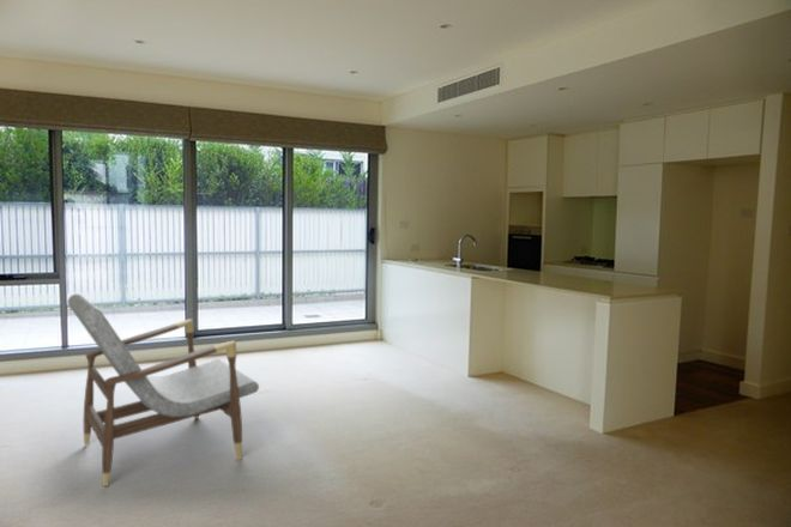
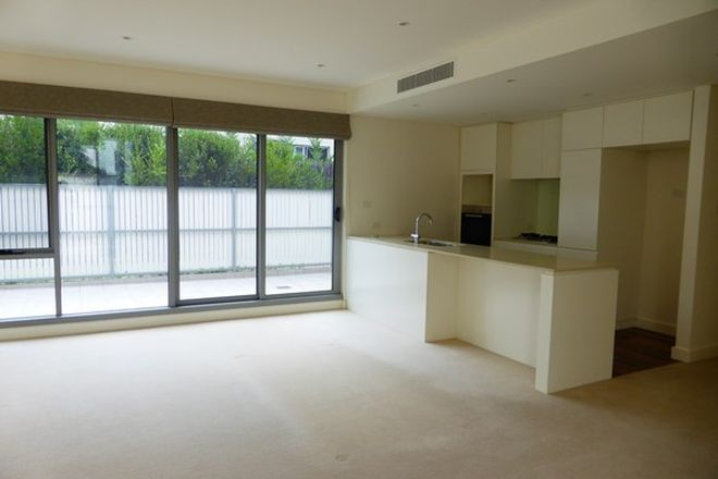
- armchair (165, 375)
